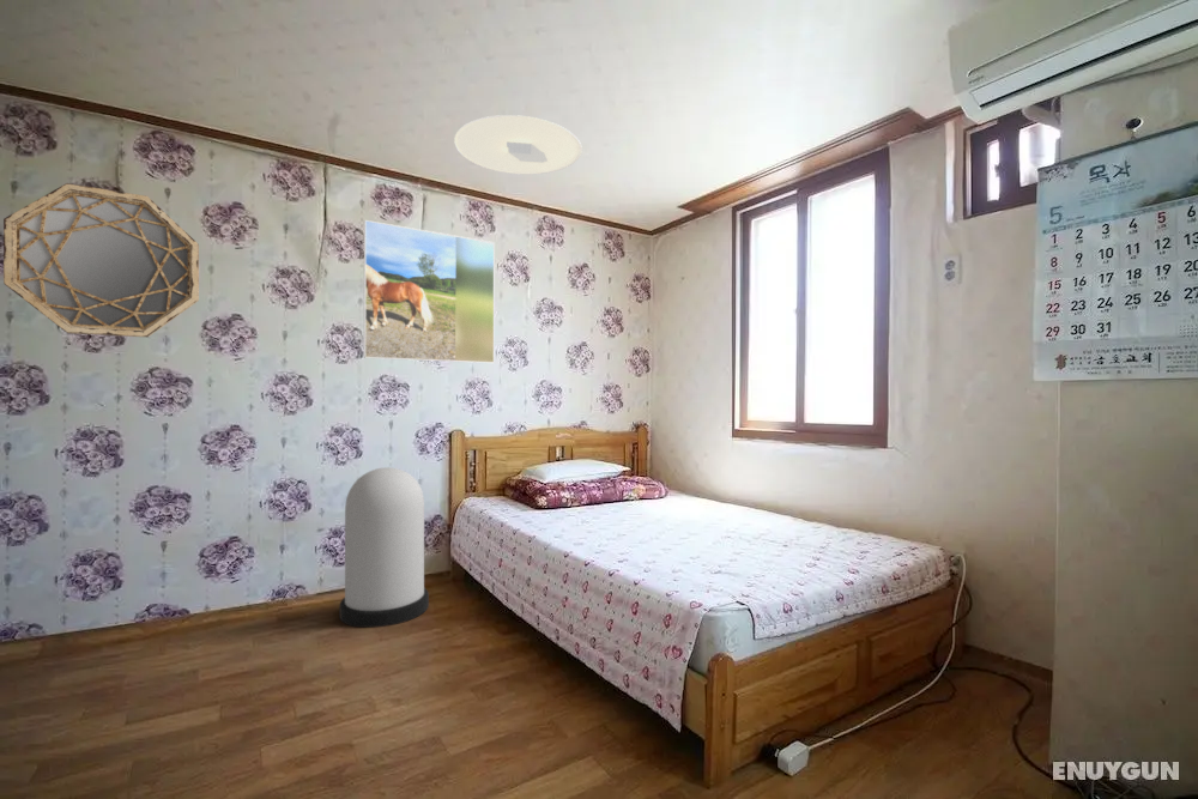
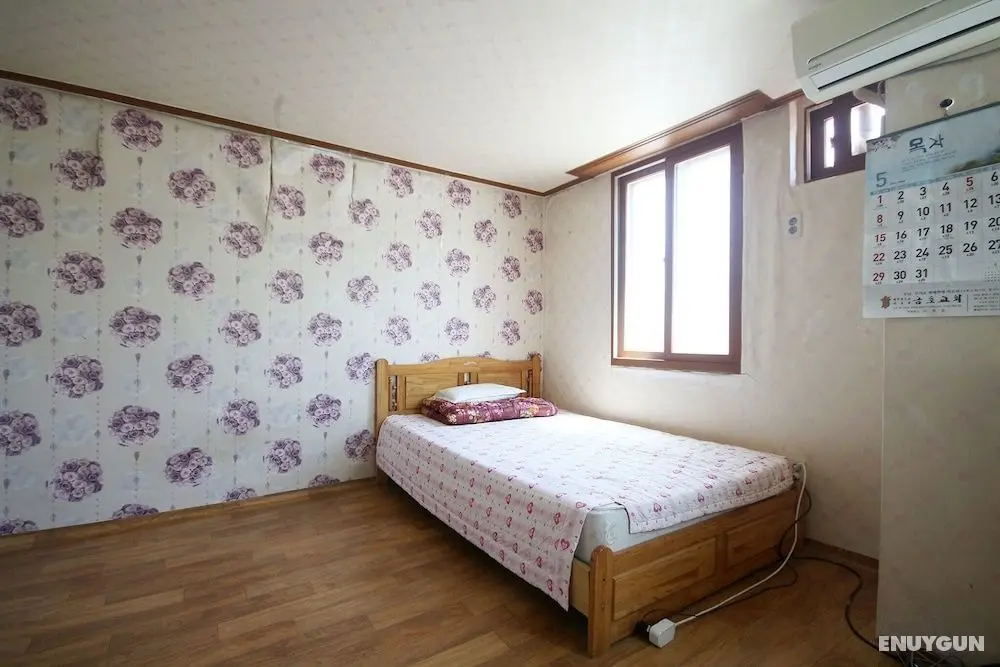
- home mirror (108, 262)
- ceiling light (519, 141)
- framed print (432, 296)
- trash can (385, 538)
